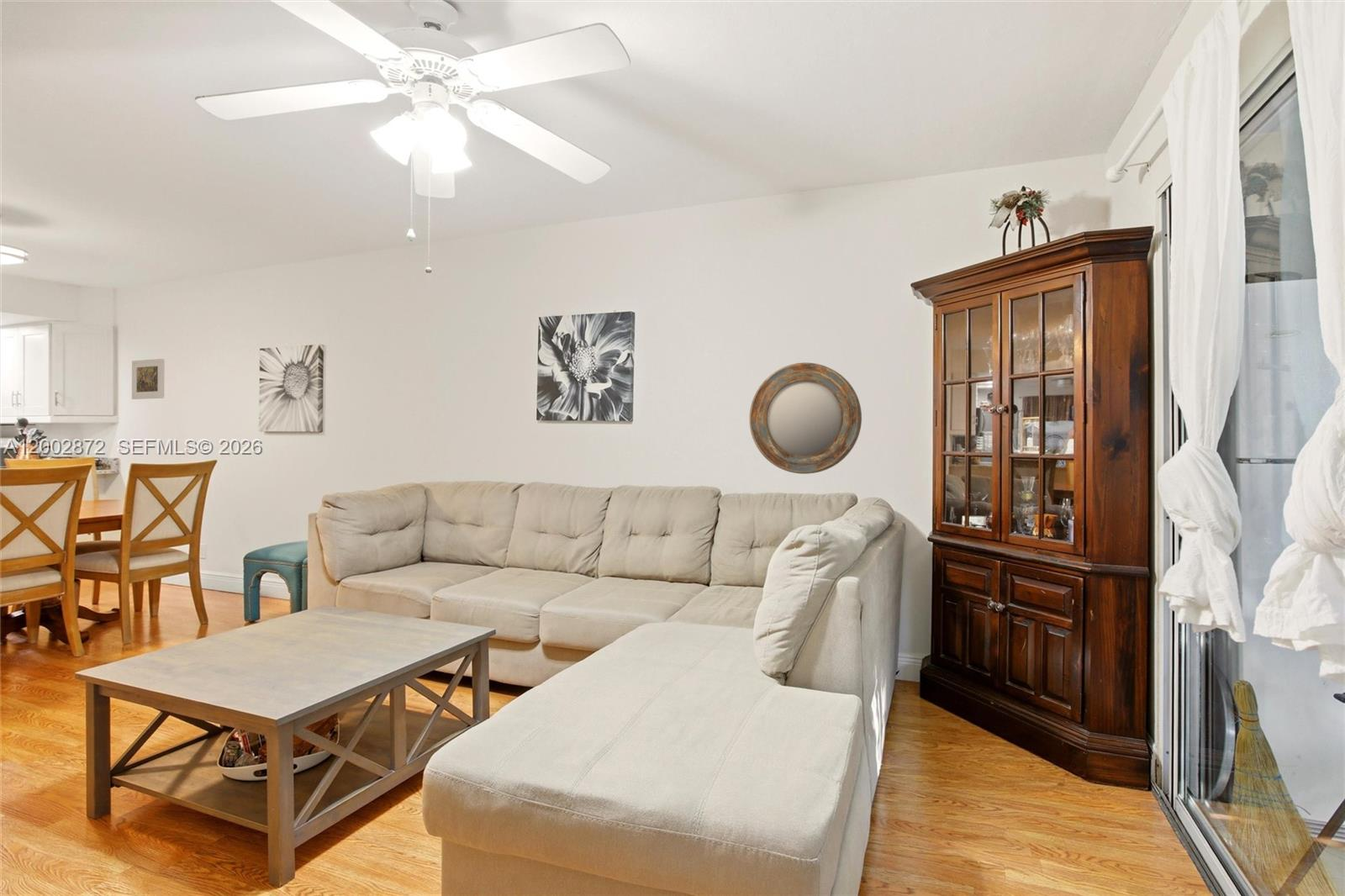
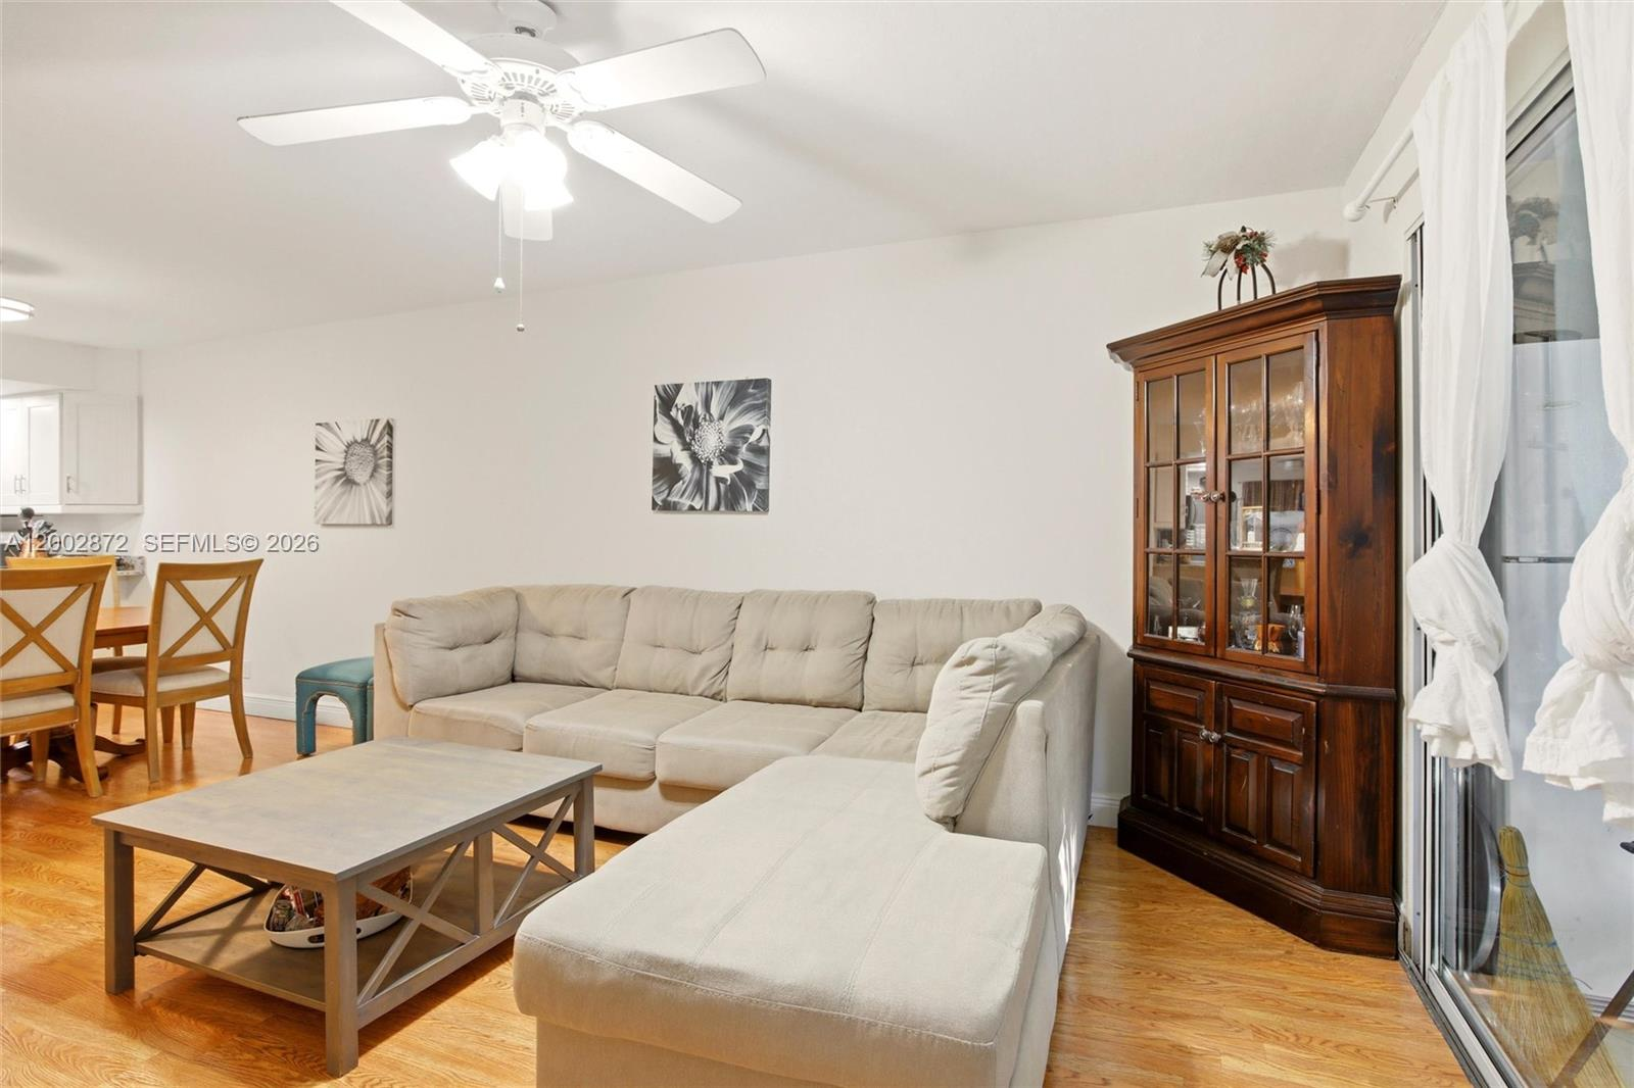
- home mirror (804, 418)
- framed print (147, 379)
